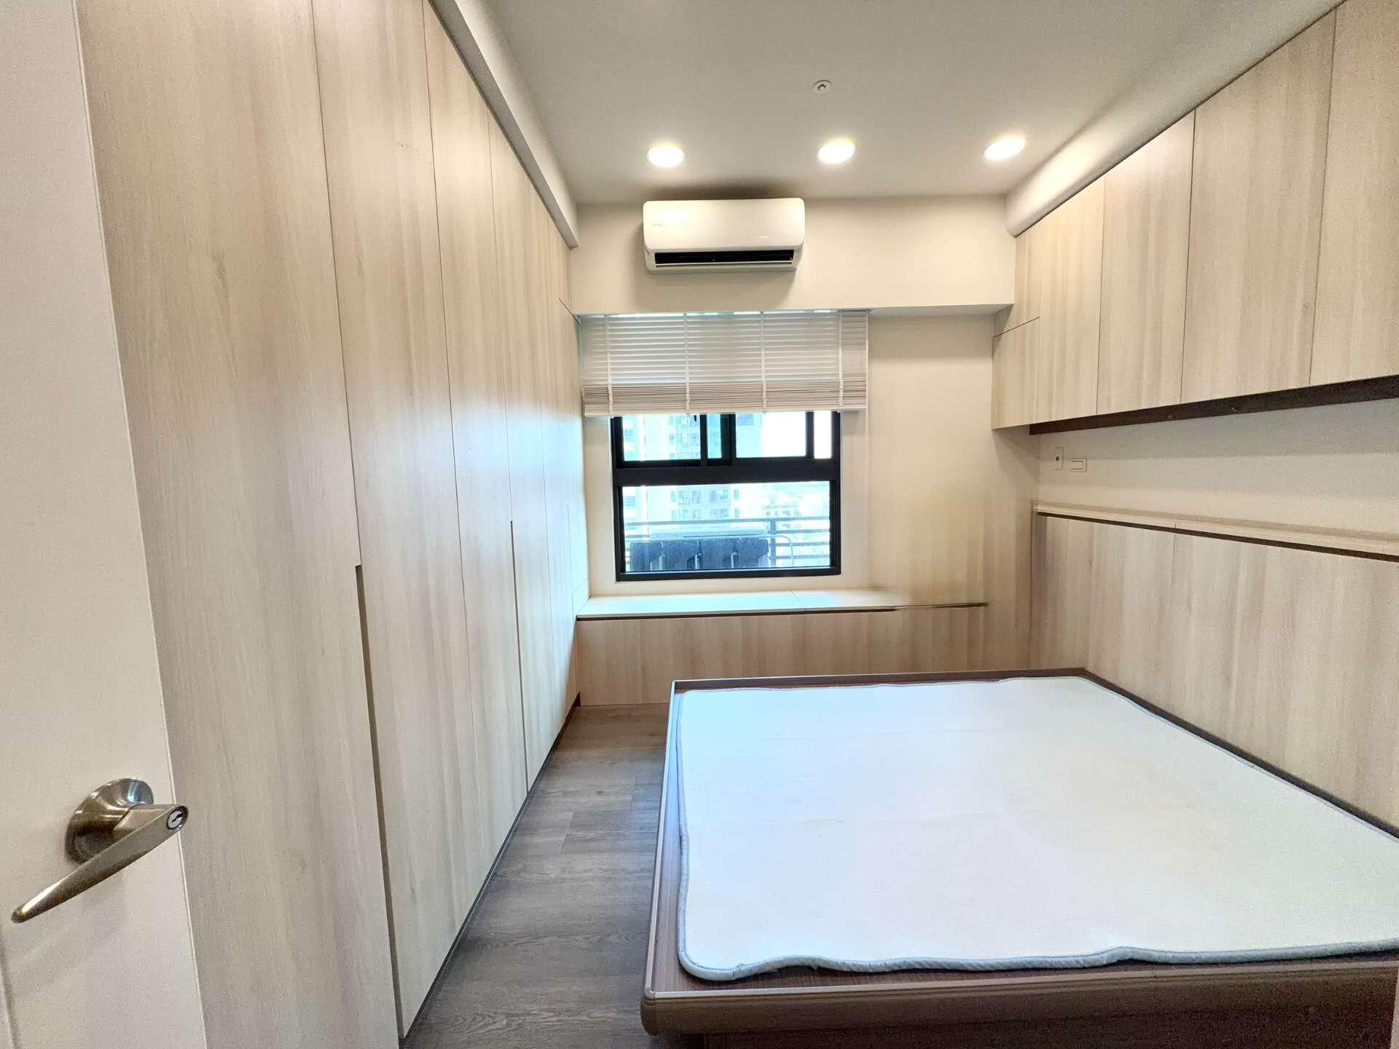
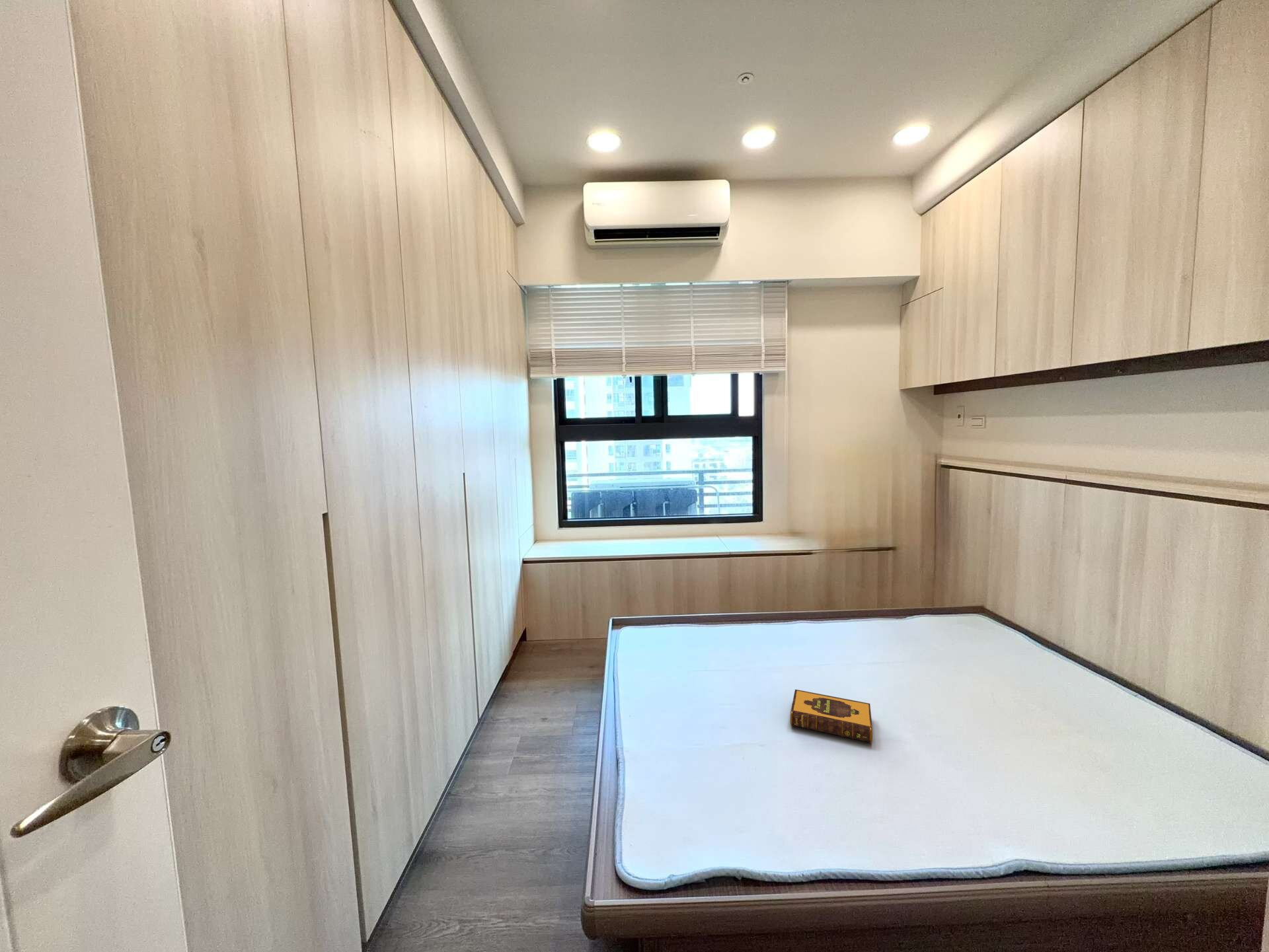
+ hardback book (830, 715)
